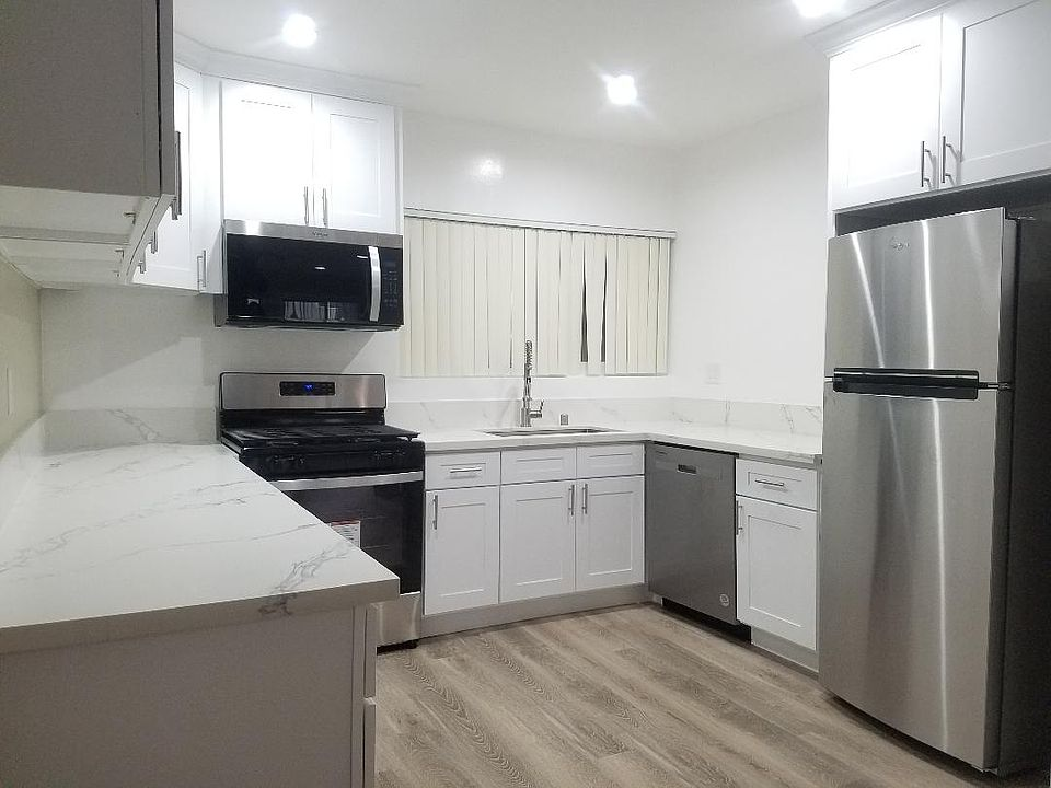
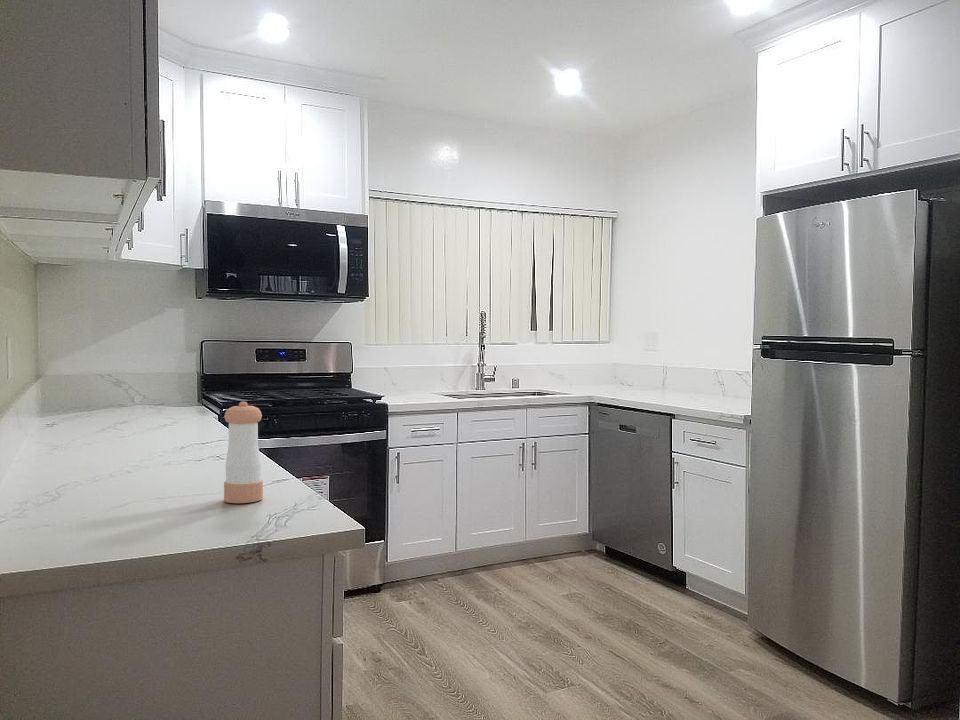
+ pepper shaker (243, 450)
